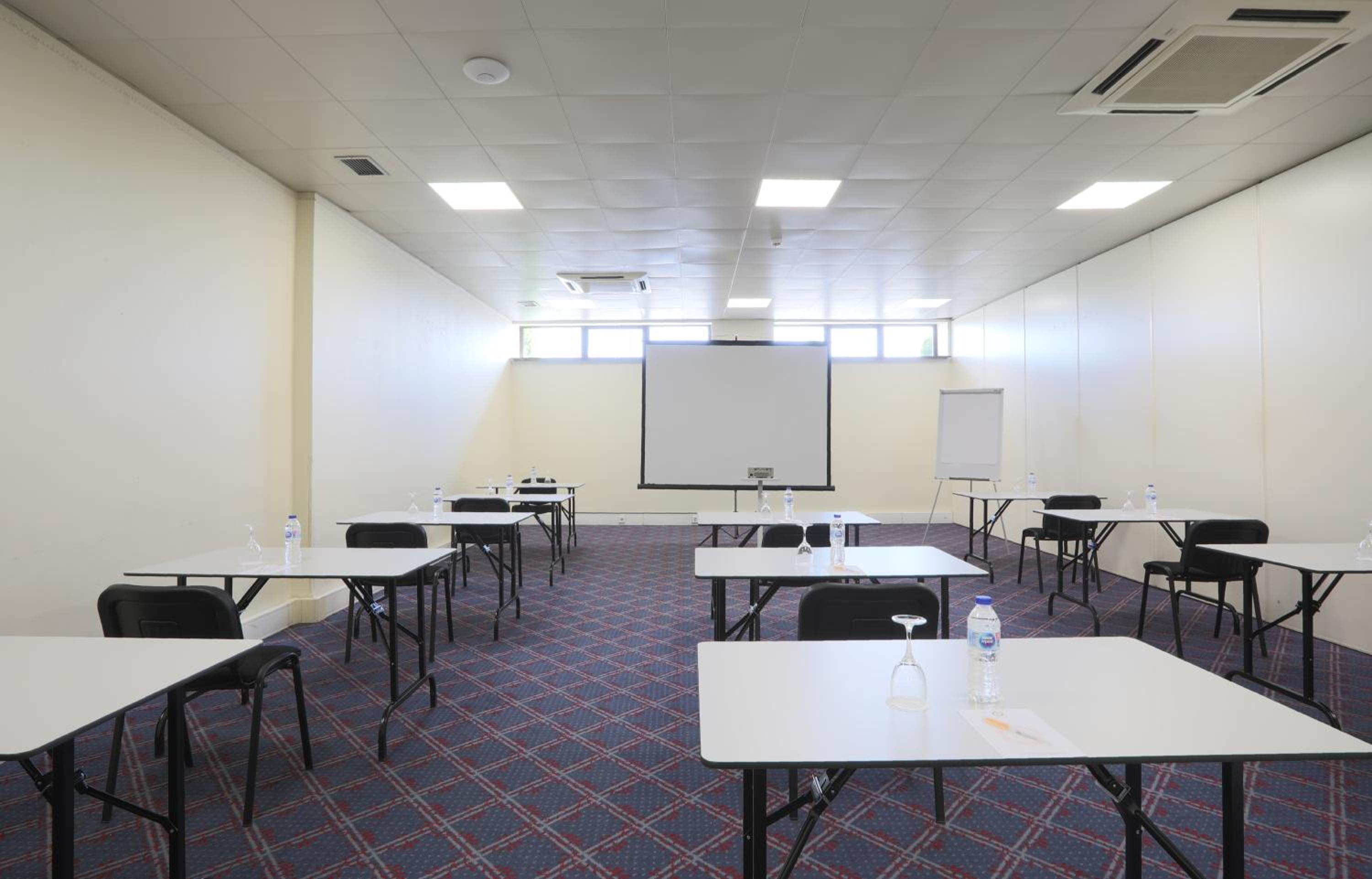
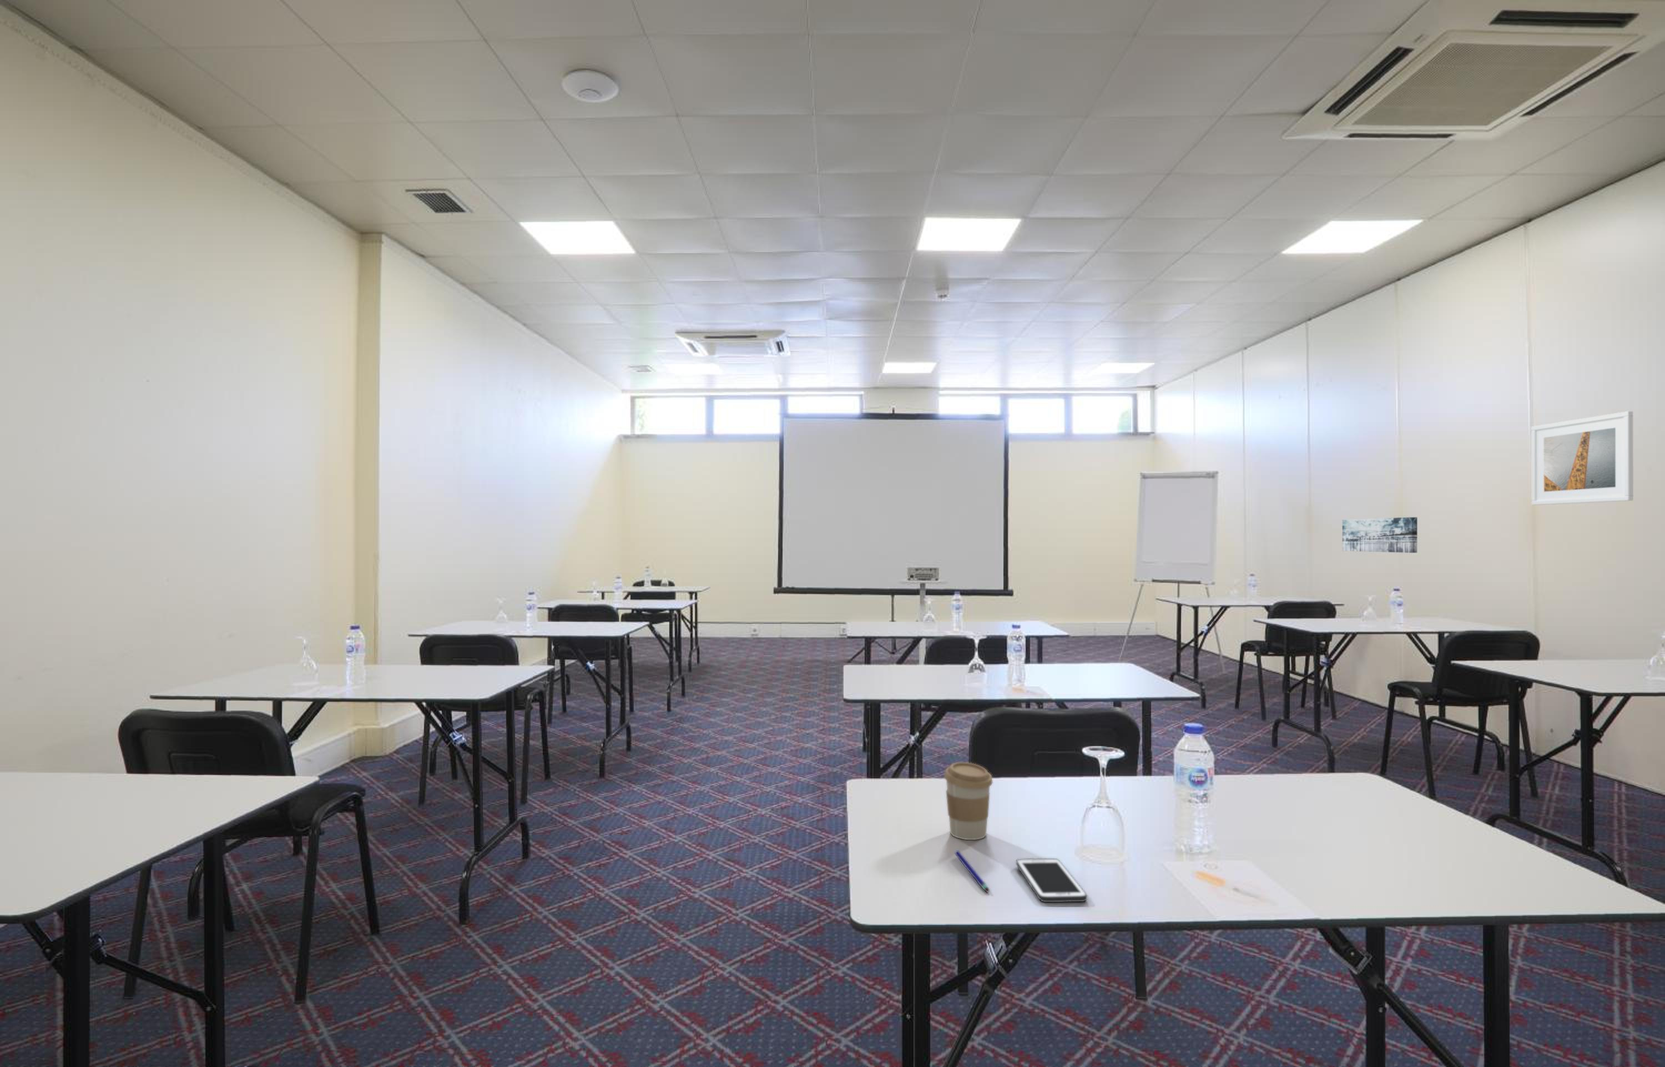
+ pen (971, 870)
+ coffee cup (968, 800)
+ cell phone (1050, 879)
+ wall art (1377, 534)
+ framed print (1579, 461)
